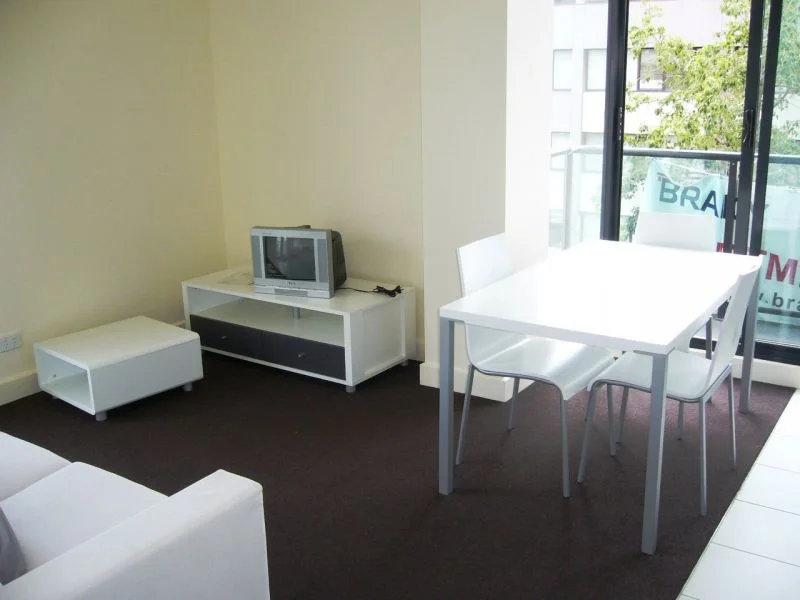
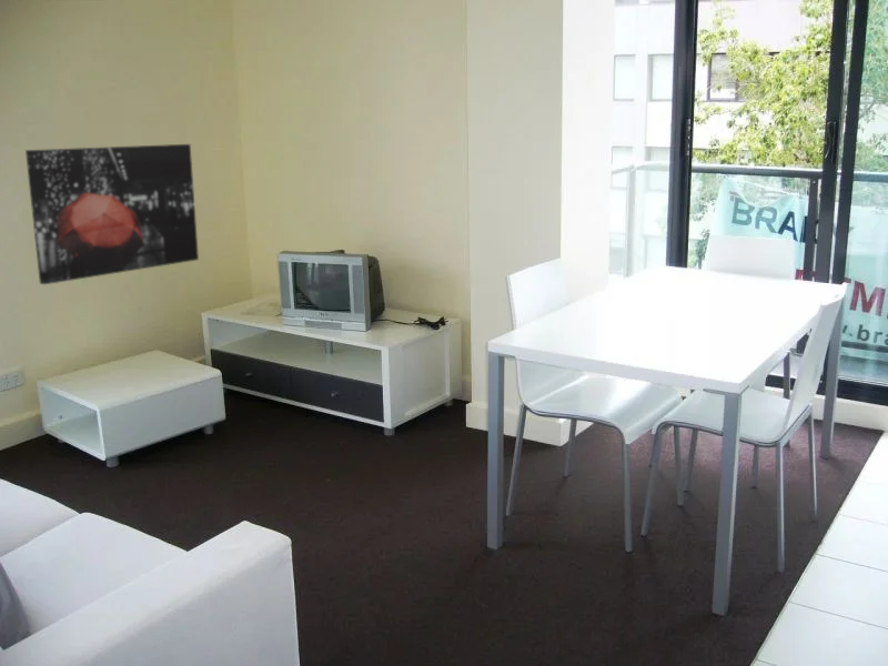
+ wall art (119, 210)
